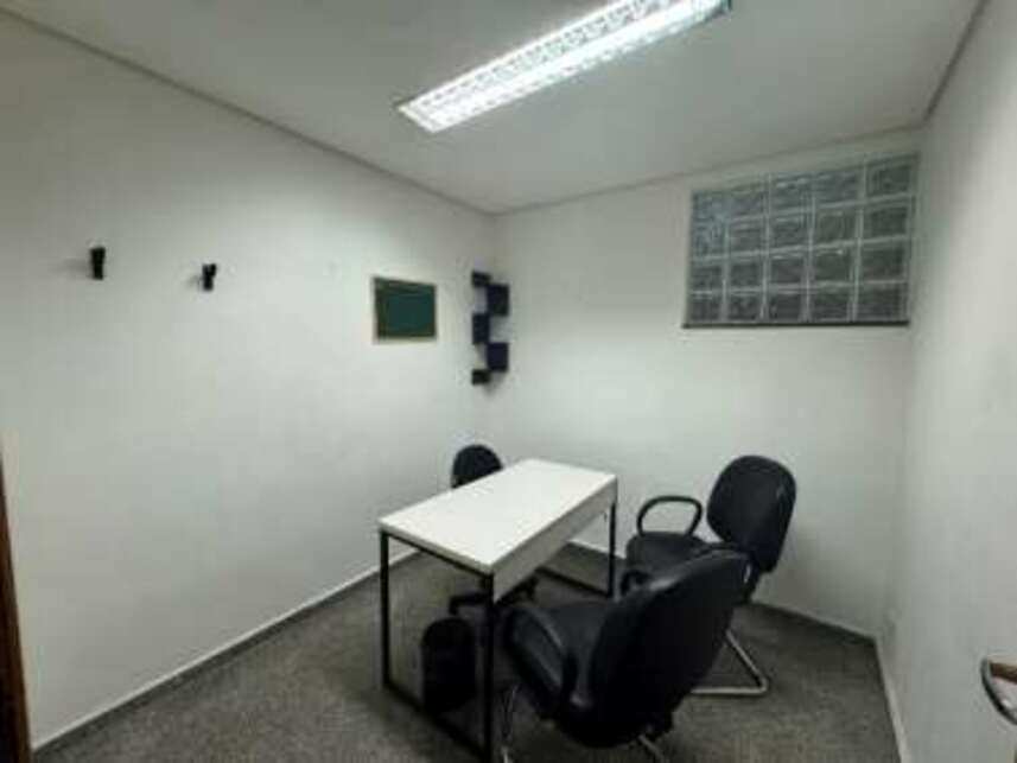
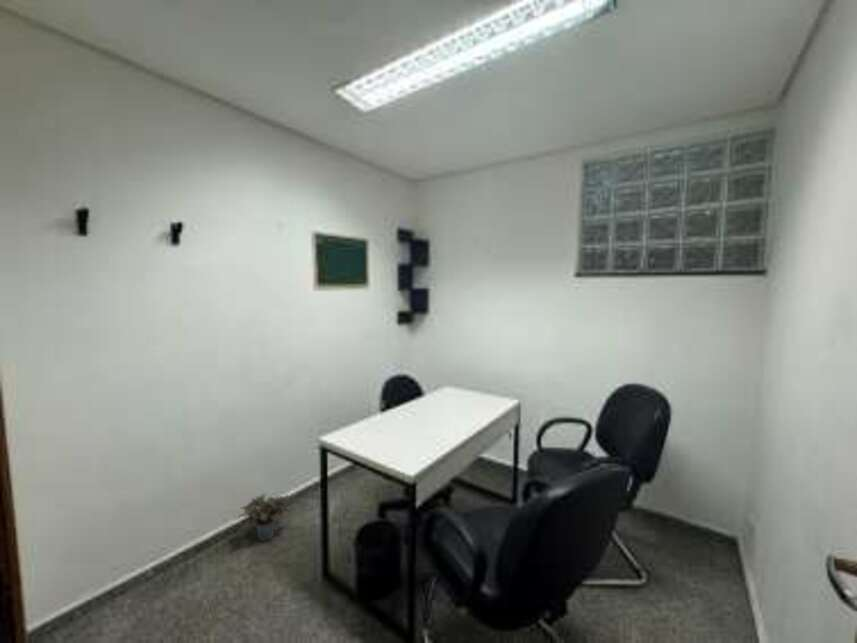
+ potted plant (264, 517)
